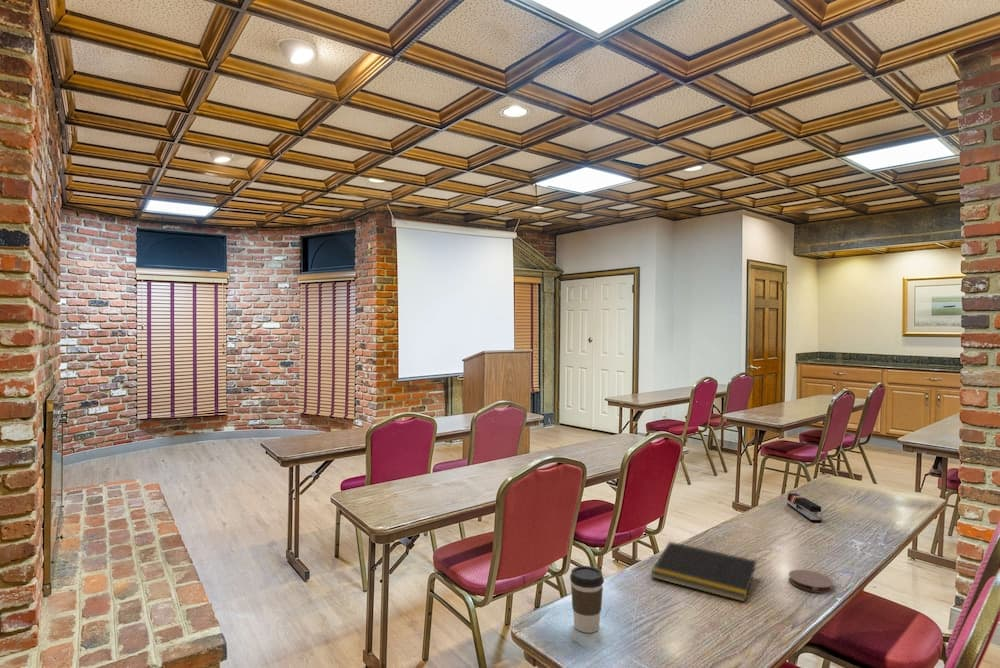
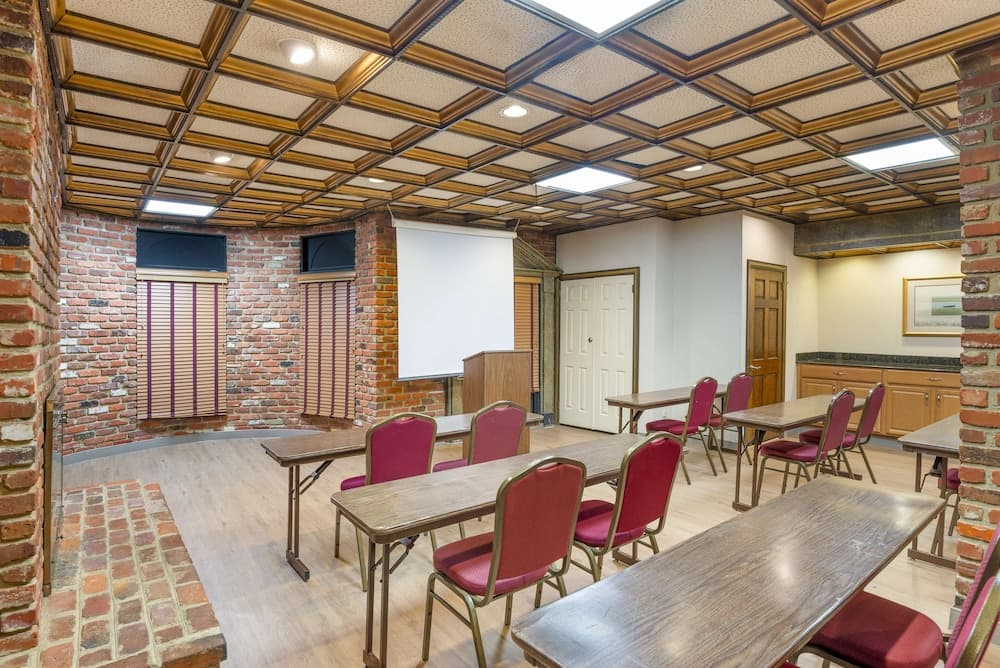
- stapler (803, 505)
- coaster (810, 580)
- coffee cup (586, 599)
- notepad (703, 568)
